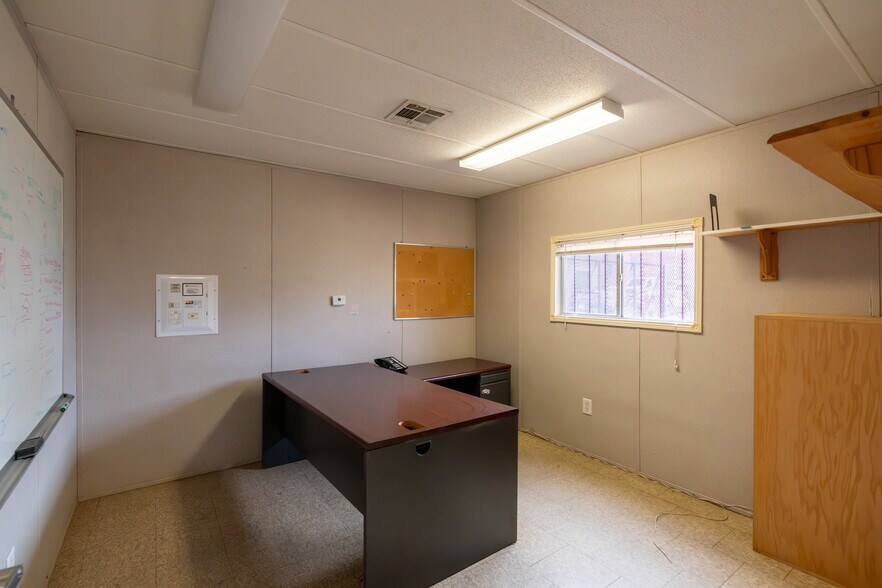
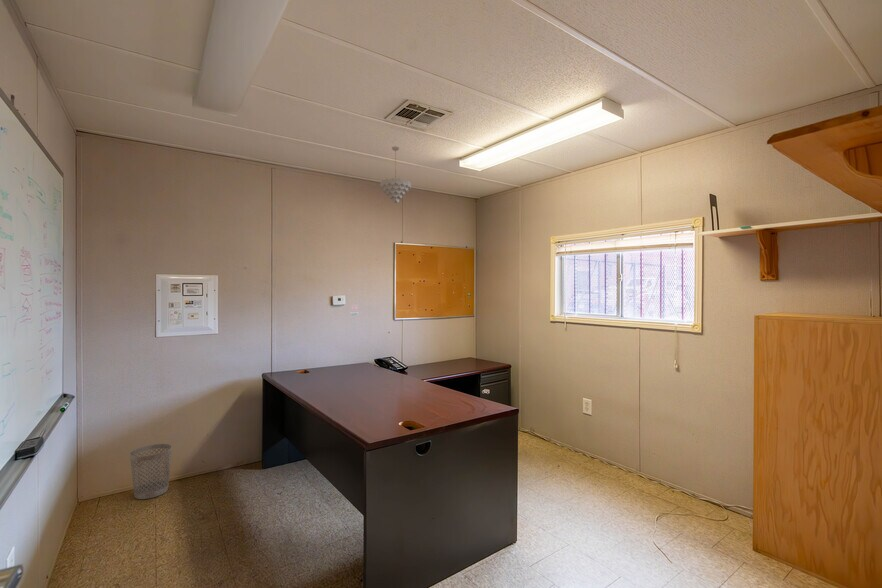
+ wastebasket (151, 471)
+ pendant light (395, 175)
